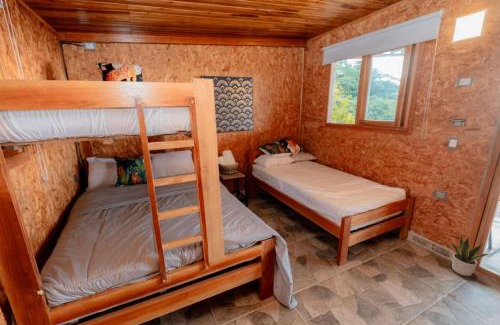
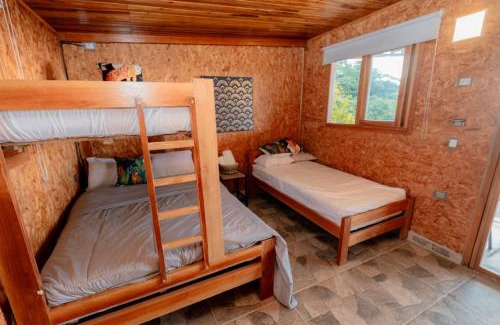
- potted plant (466, 254)
